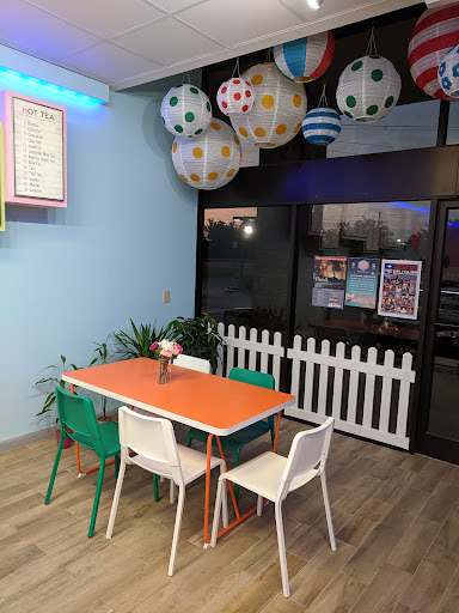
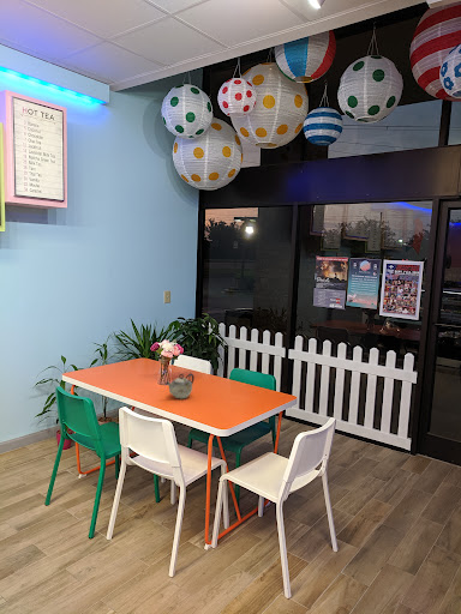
+ teapot (179, 385)
